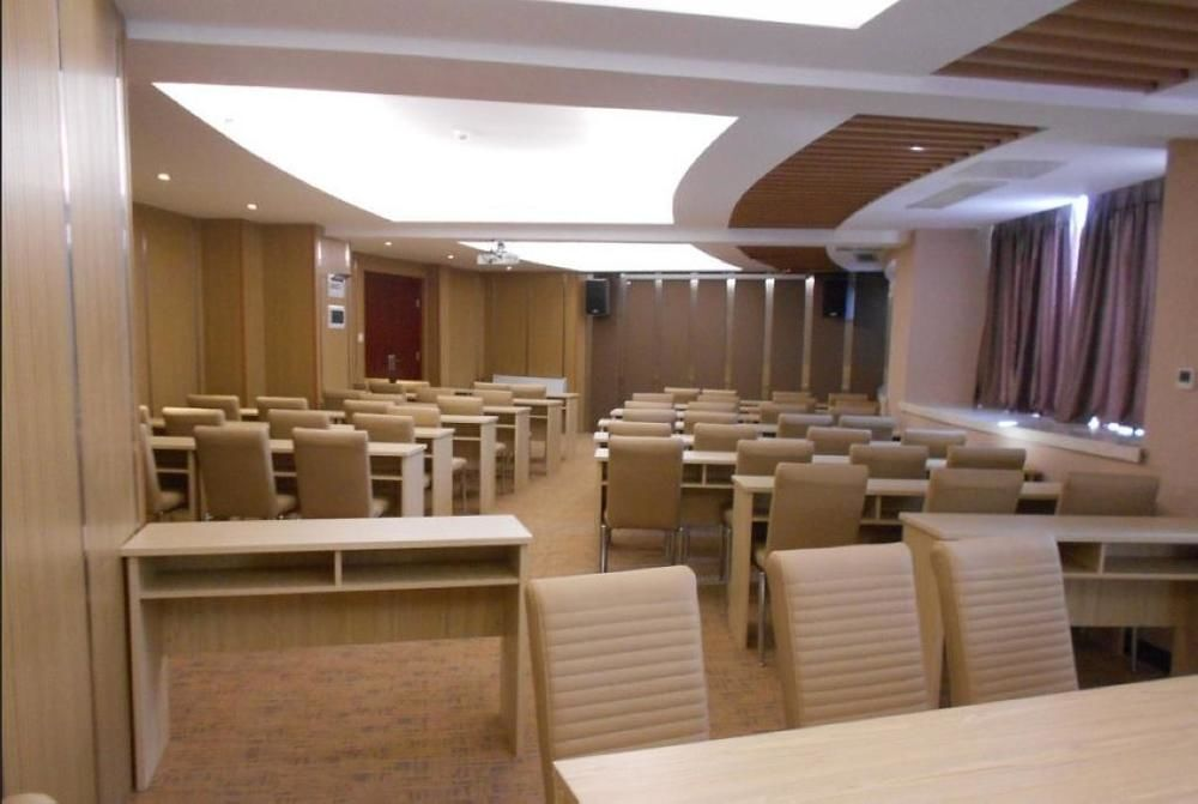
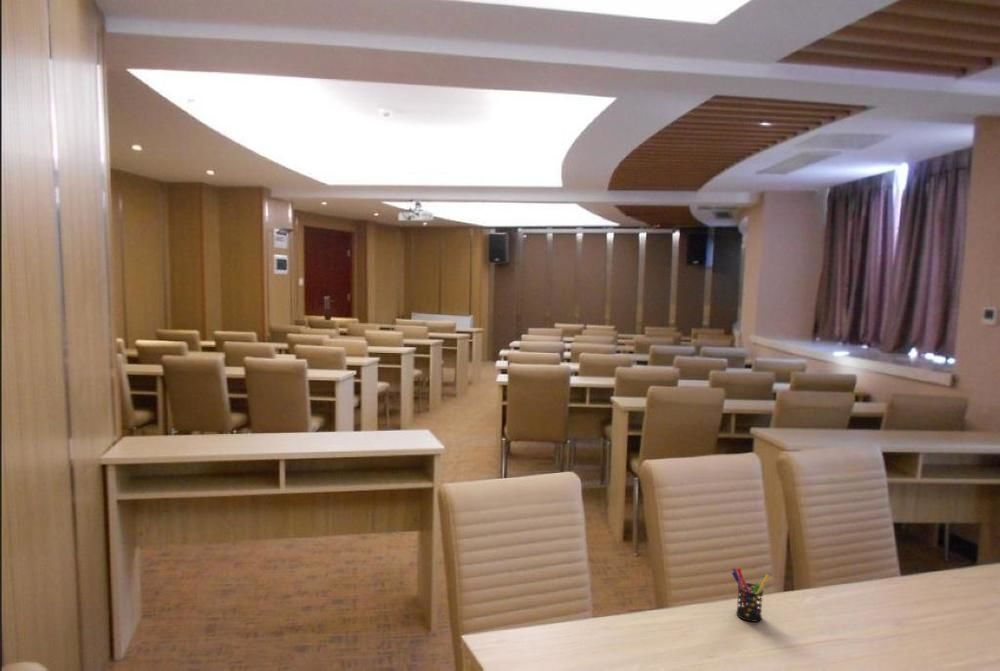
+ pen holder (749, 593)
